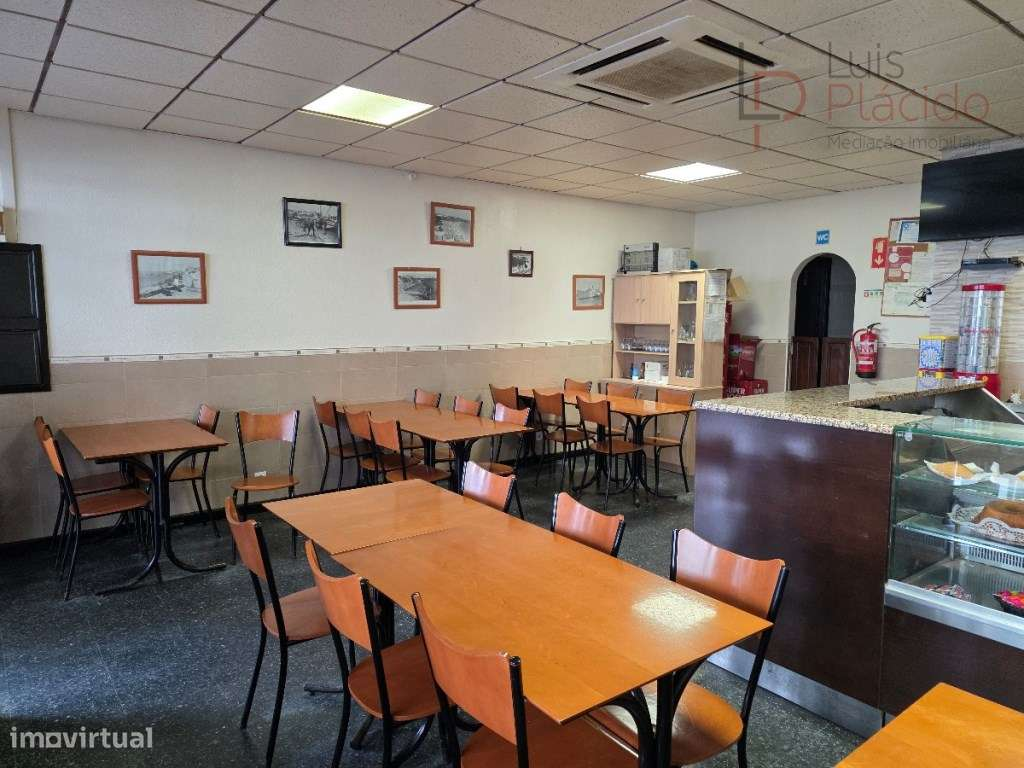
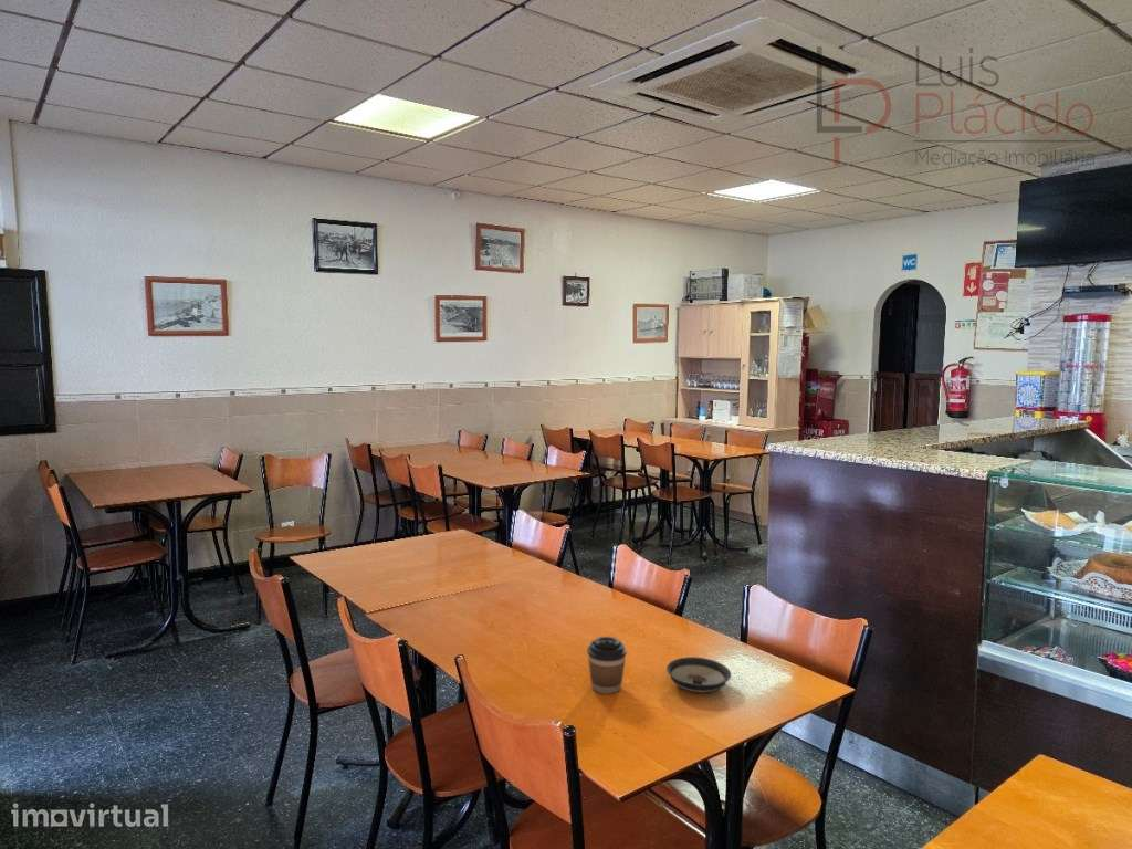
+ coffee cup (606, 662)
+ saucer (698, 678)
